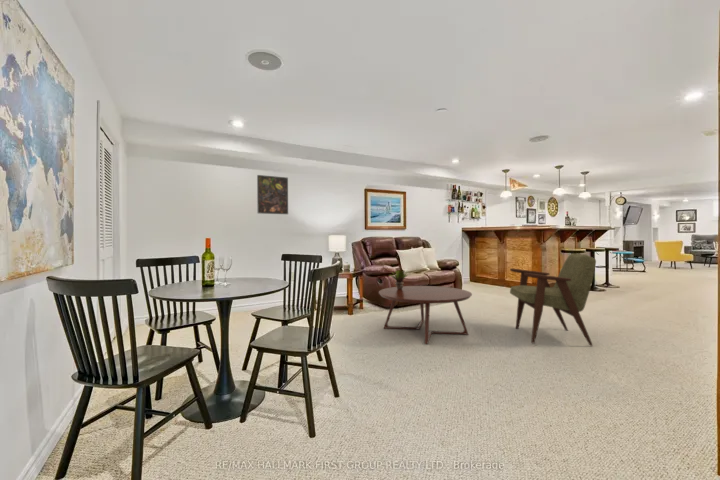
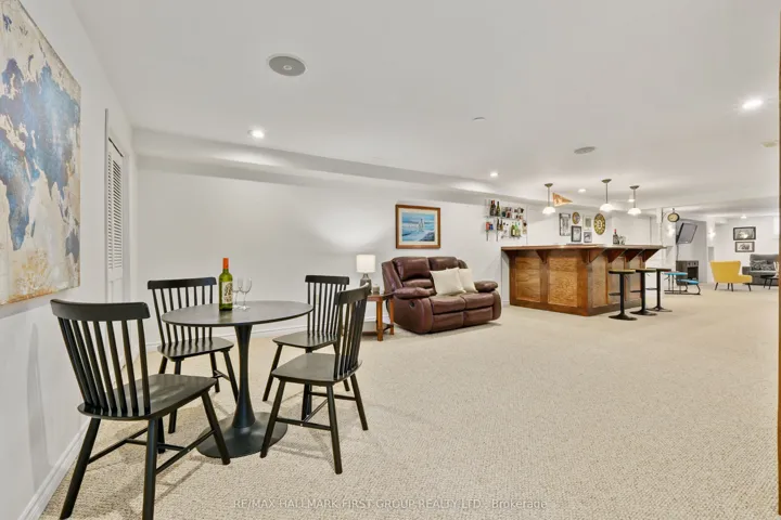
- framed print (273, 195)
- coffee table (423, 311)
- armchair (550, 295)
- potted plant (400, 279)
